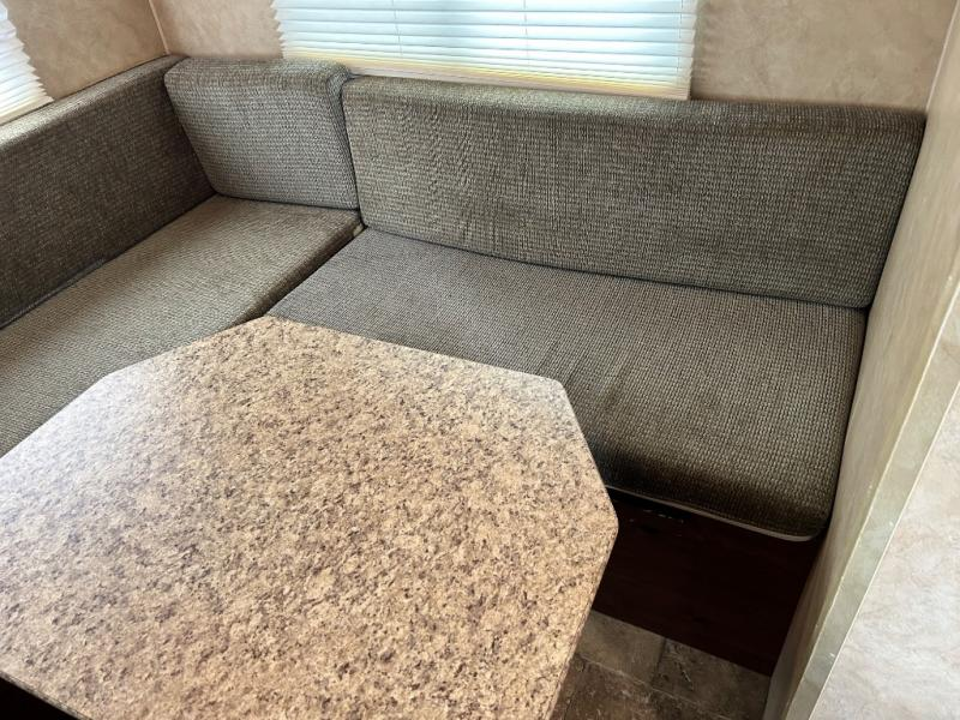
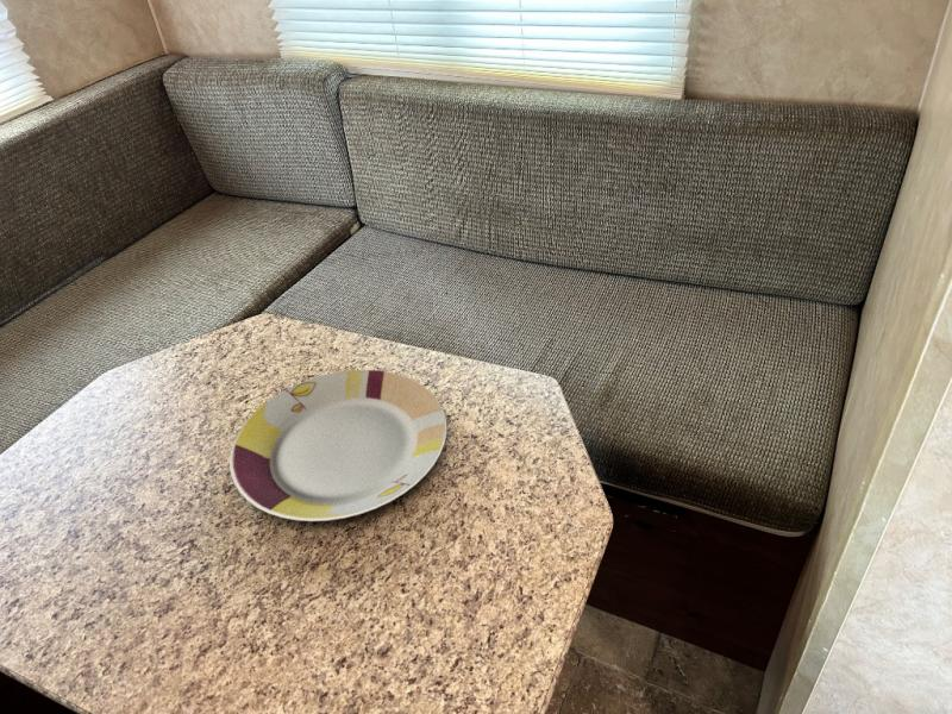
+ plate (340, 441)
